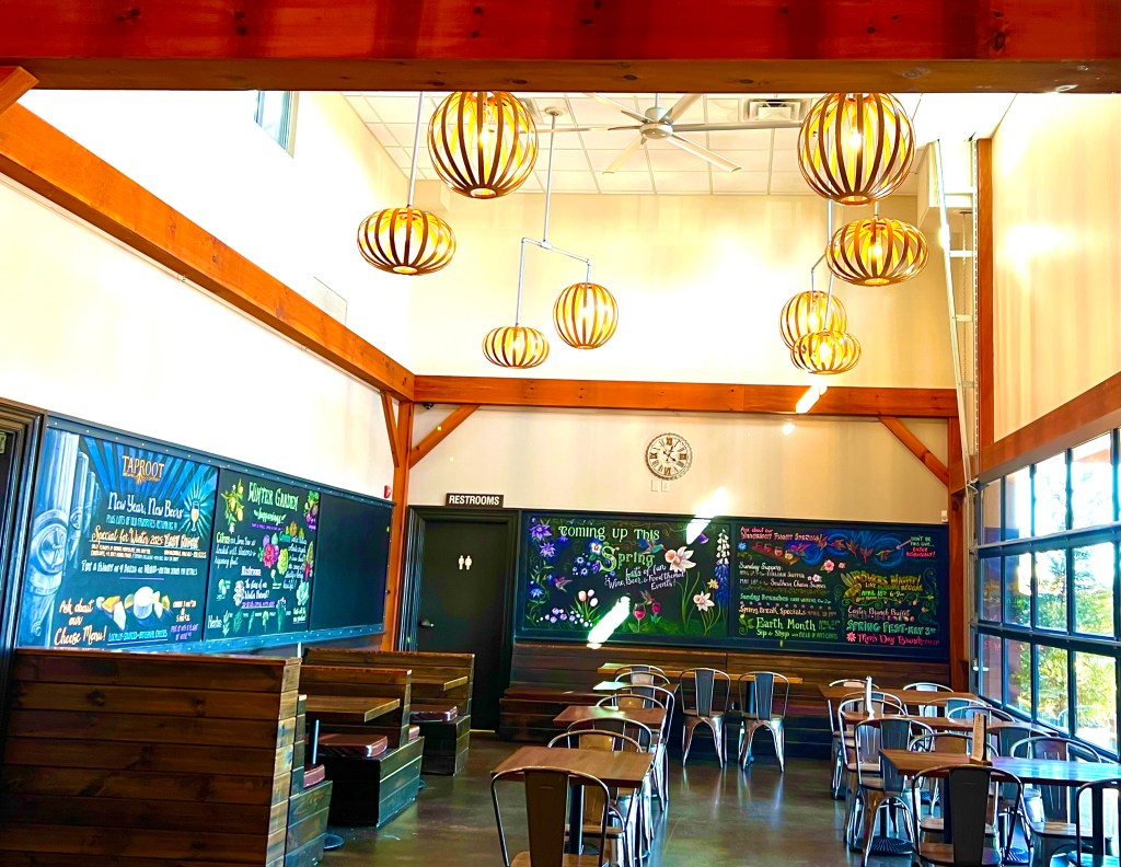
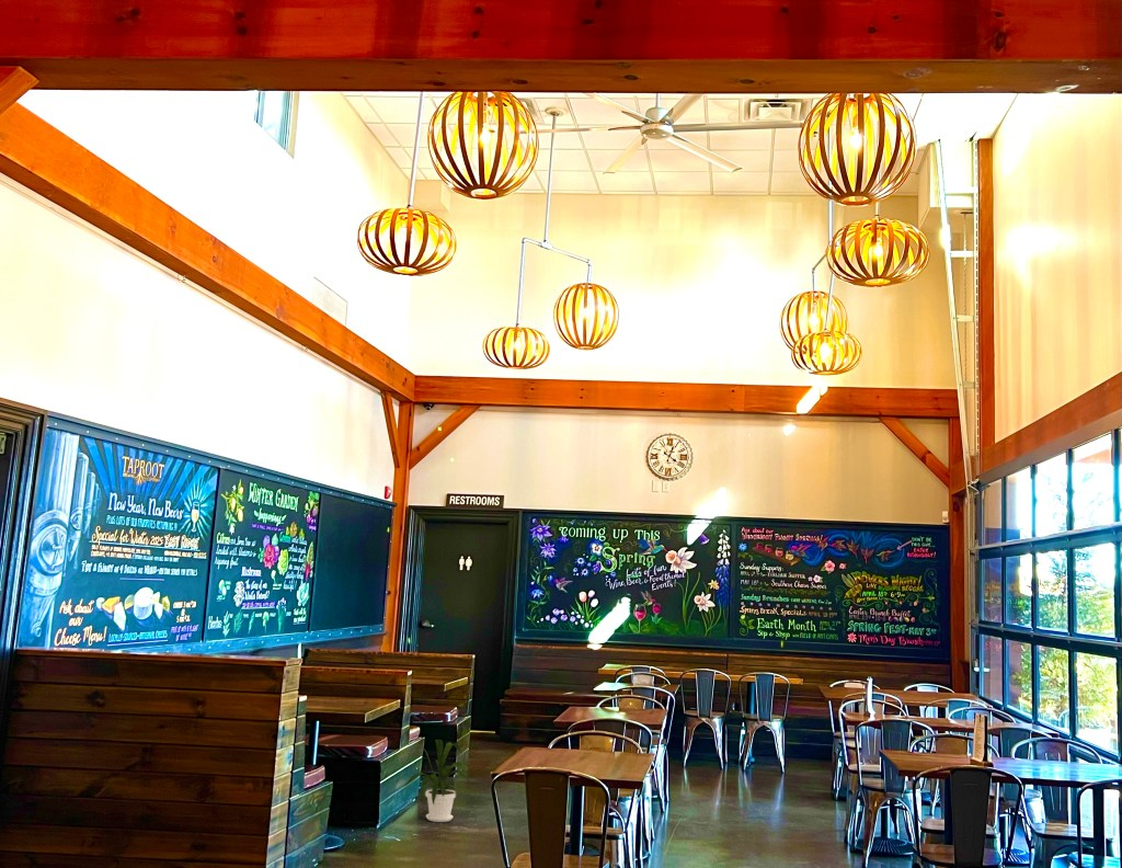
+ house plant (442, 778)
